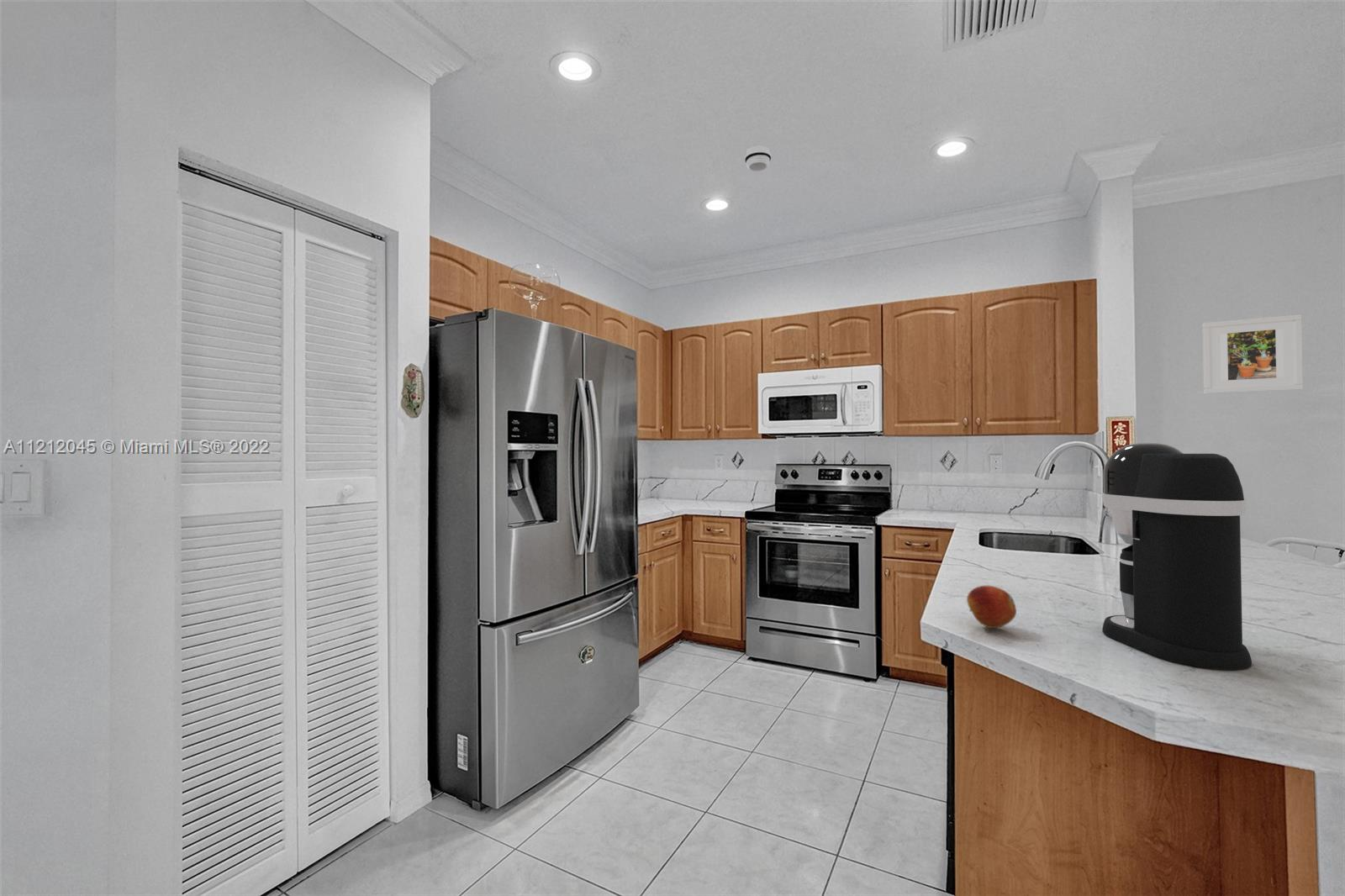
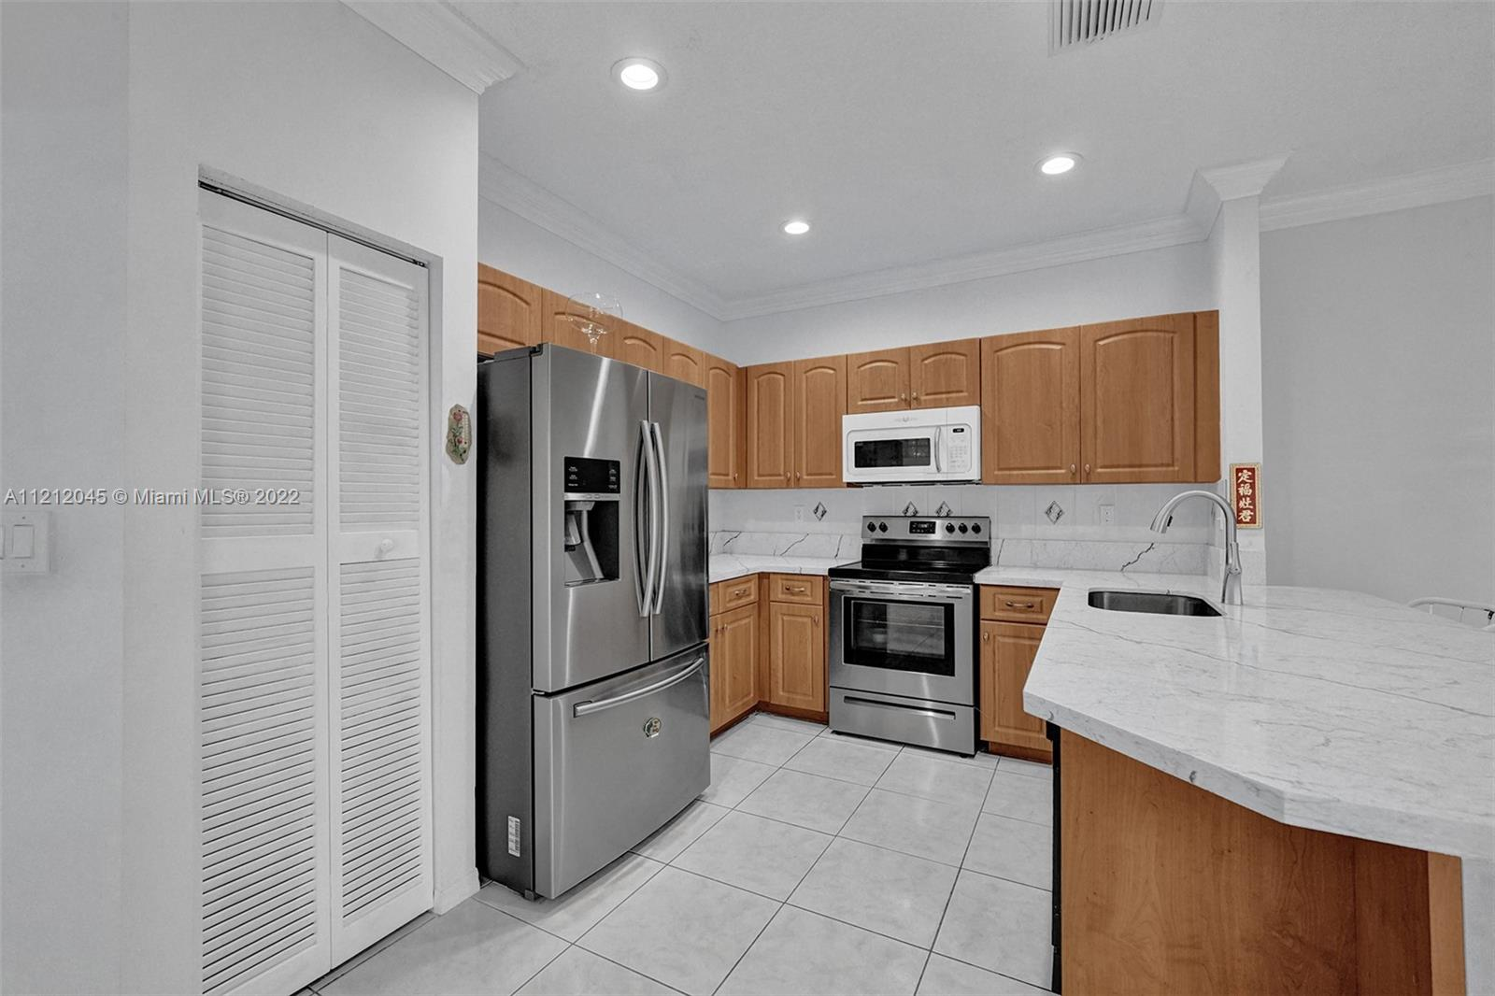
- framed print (1251, 355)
- fruit (991, 607)
- smoke detector (757, 159)
- coffee maker (1168, 544)
